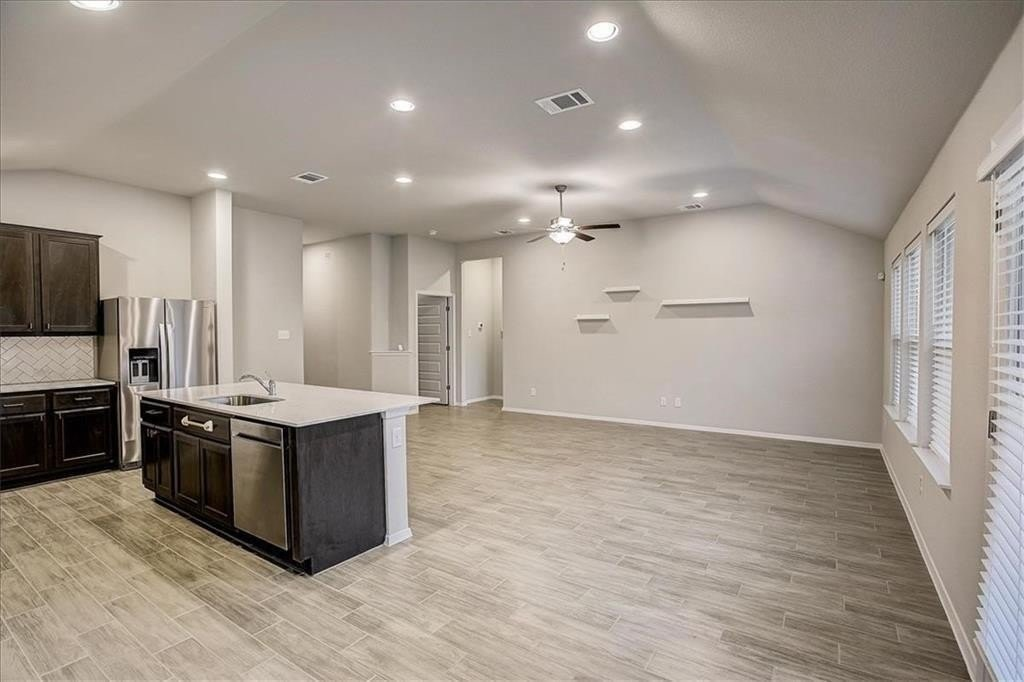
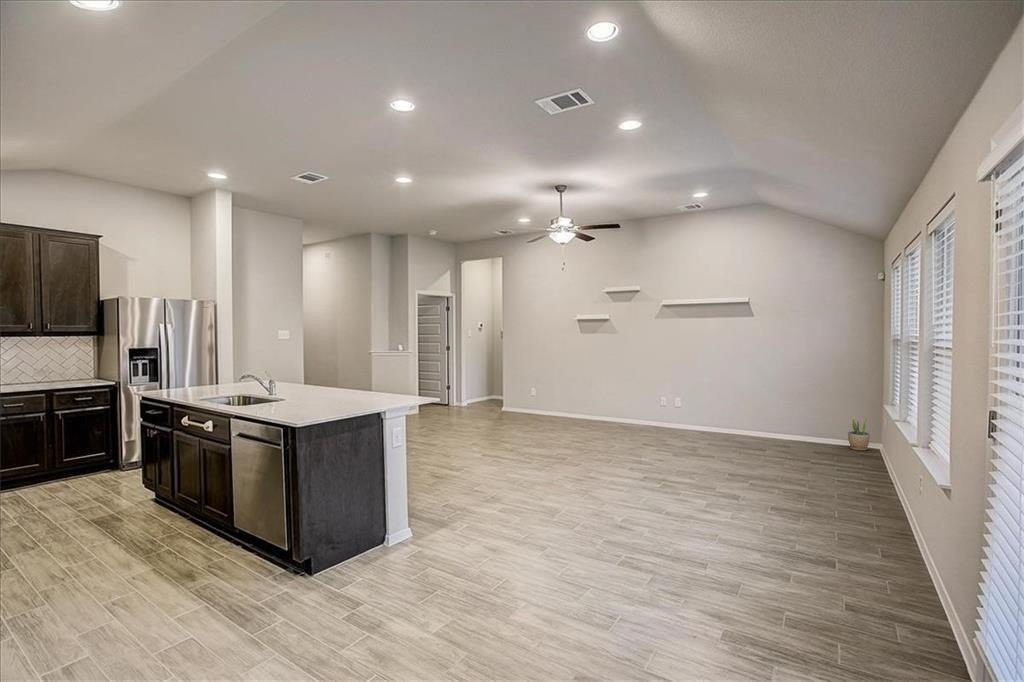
+ potted plant (858, 432)
